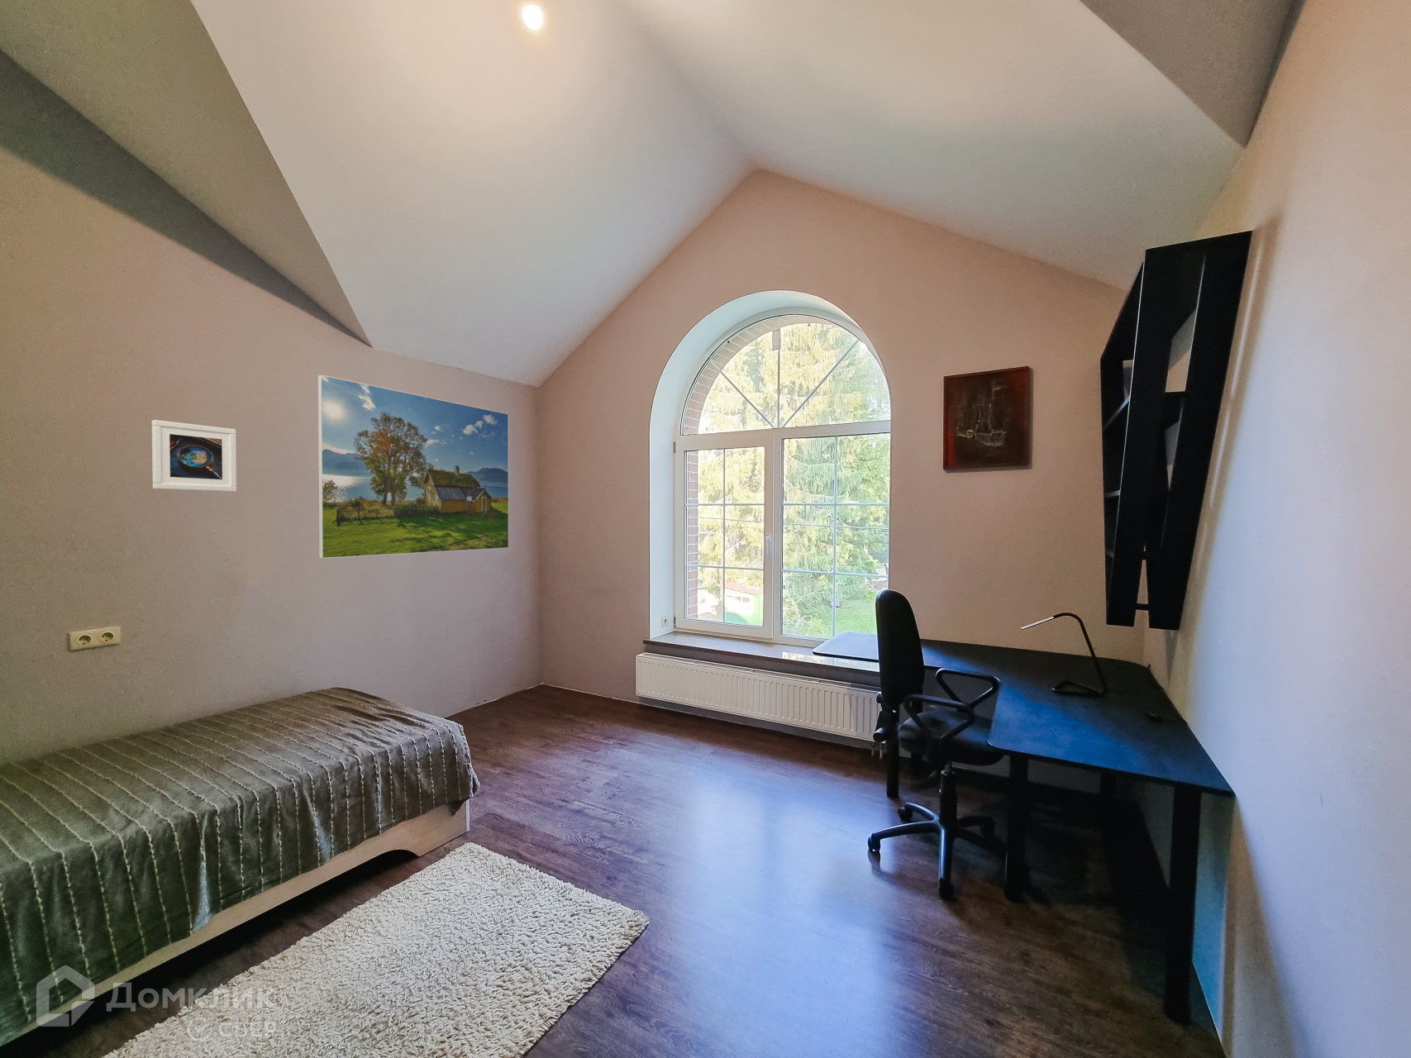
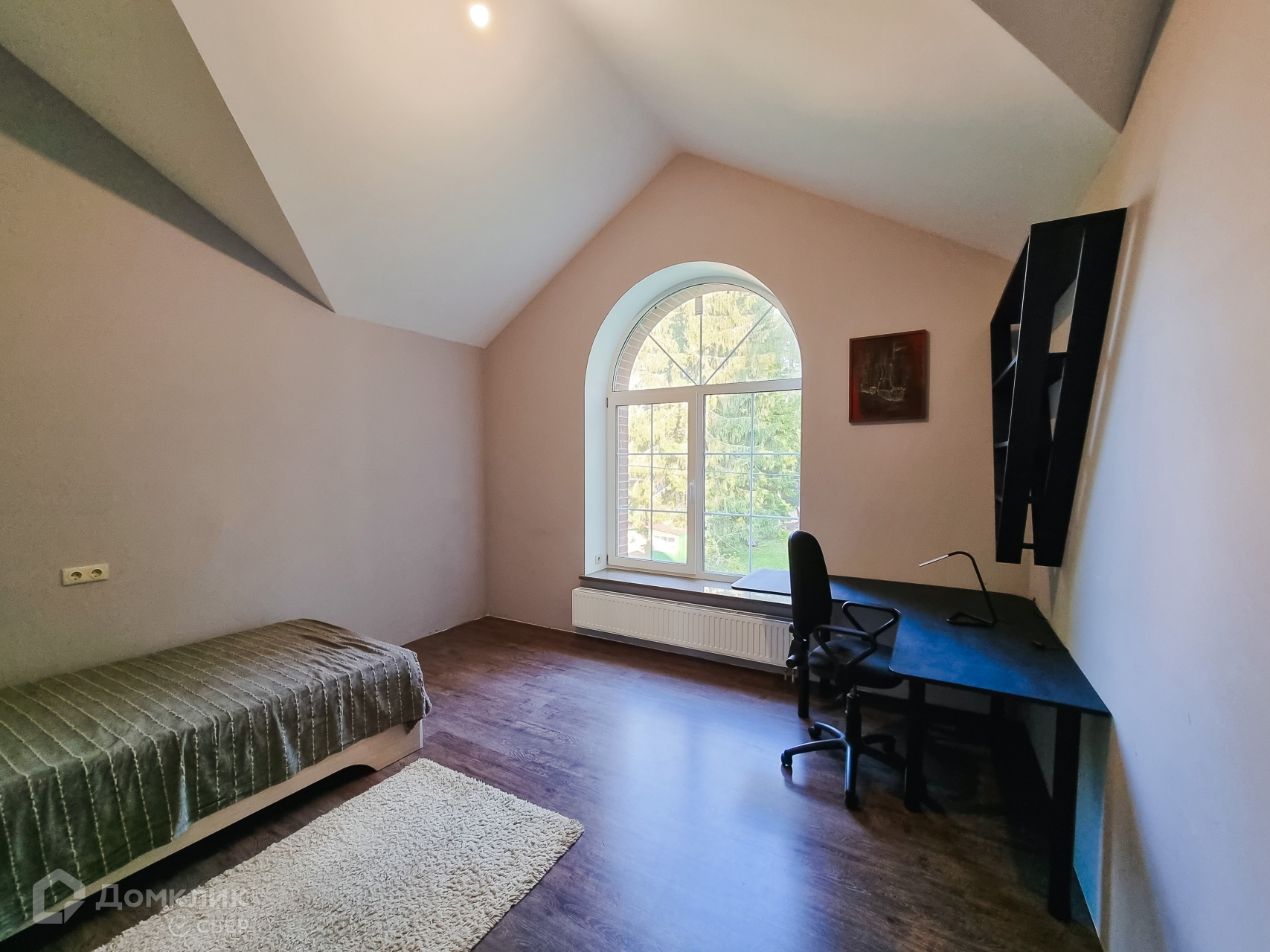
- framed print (196, 457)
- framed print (428, 475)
